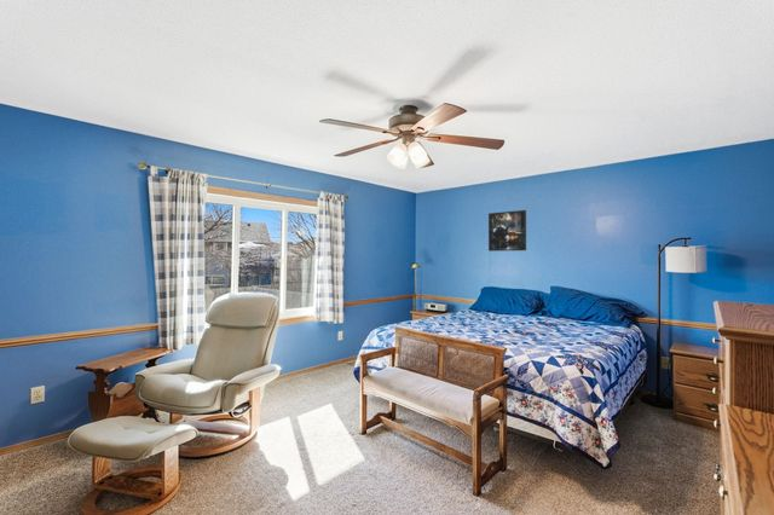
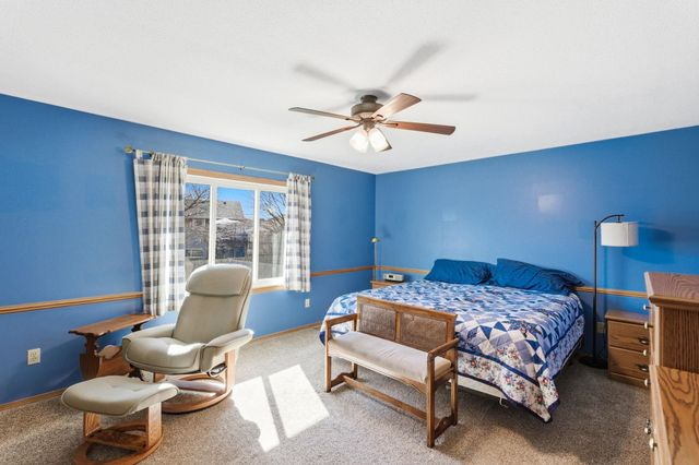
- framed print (507, 231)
